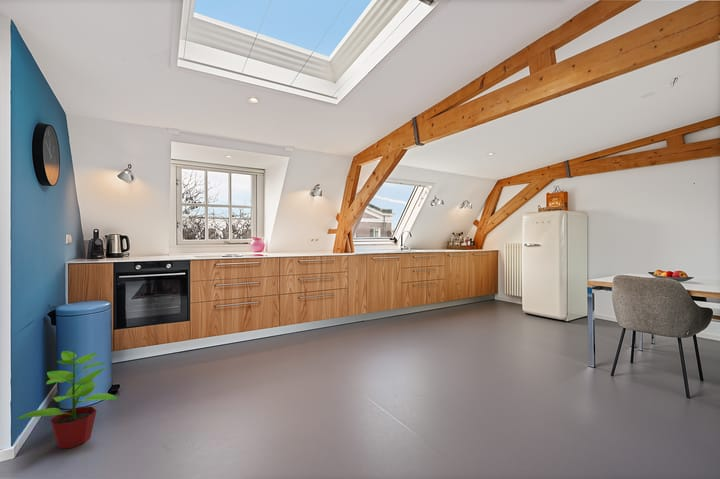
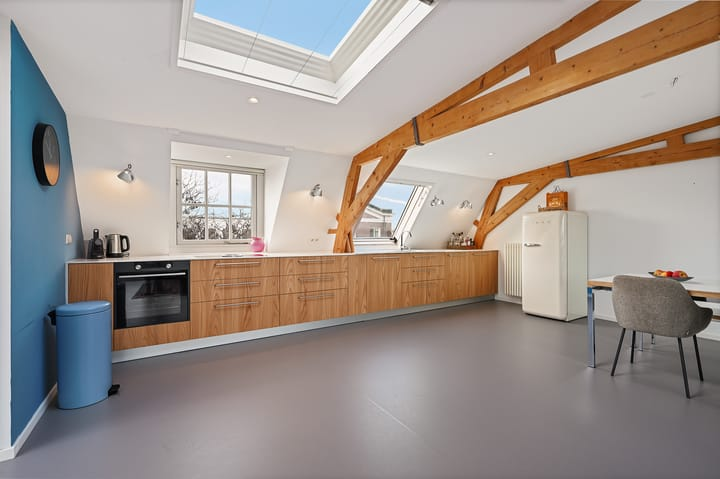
- potted plant (74, 393)
